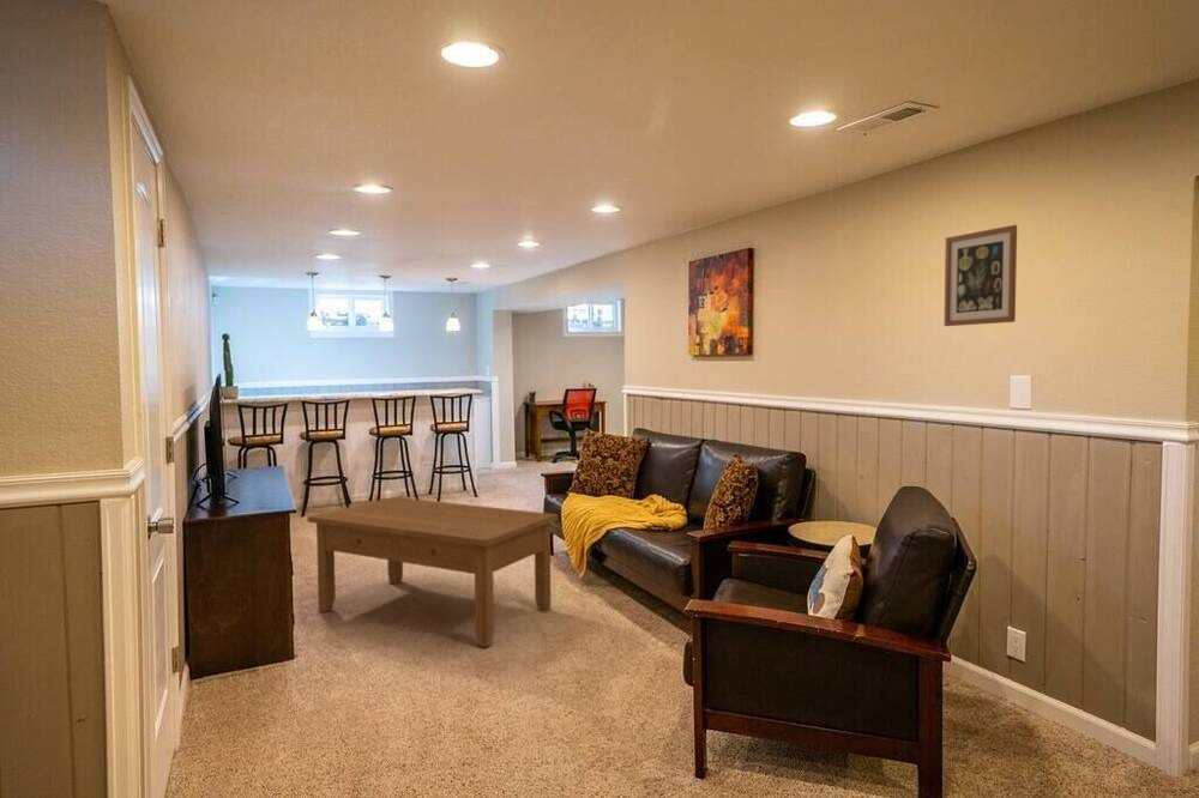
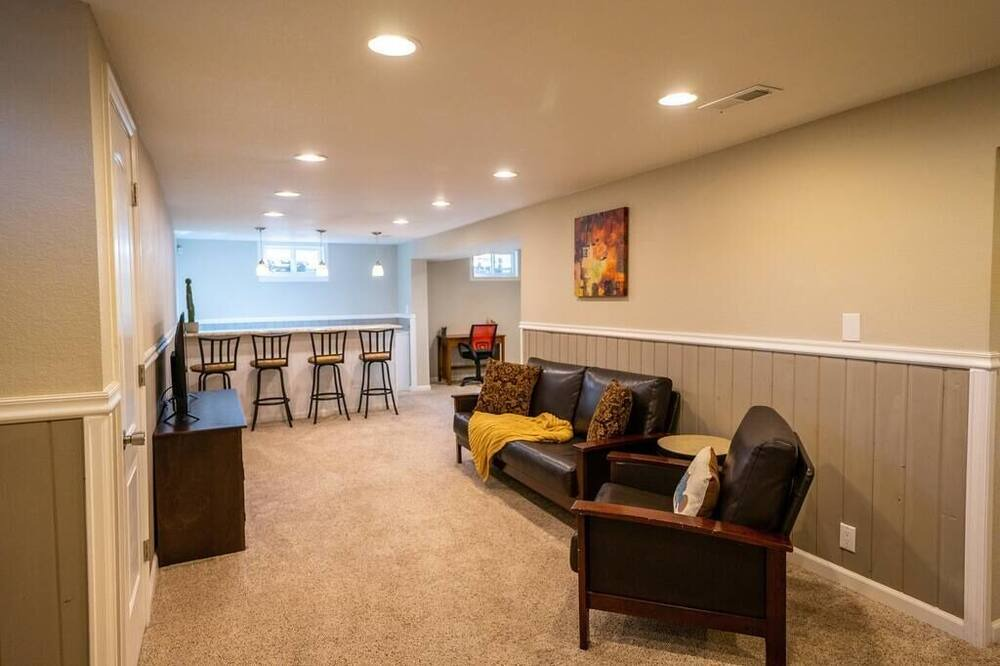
- wall art (978, 278)
- coffee table (433, 562)
